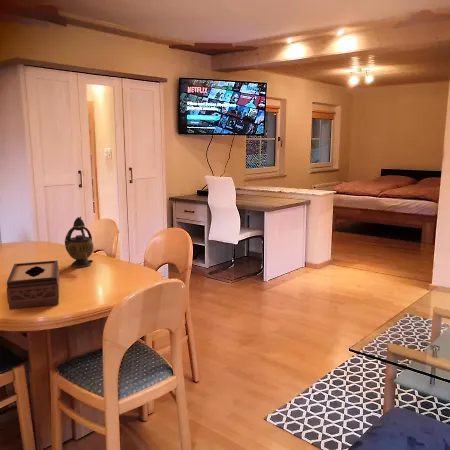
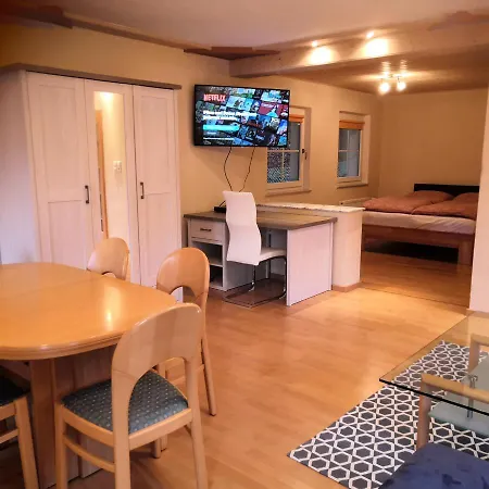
- tissue box (35, 283)
- teapot (82, 242)
